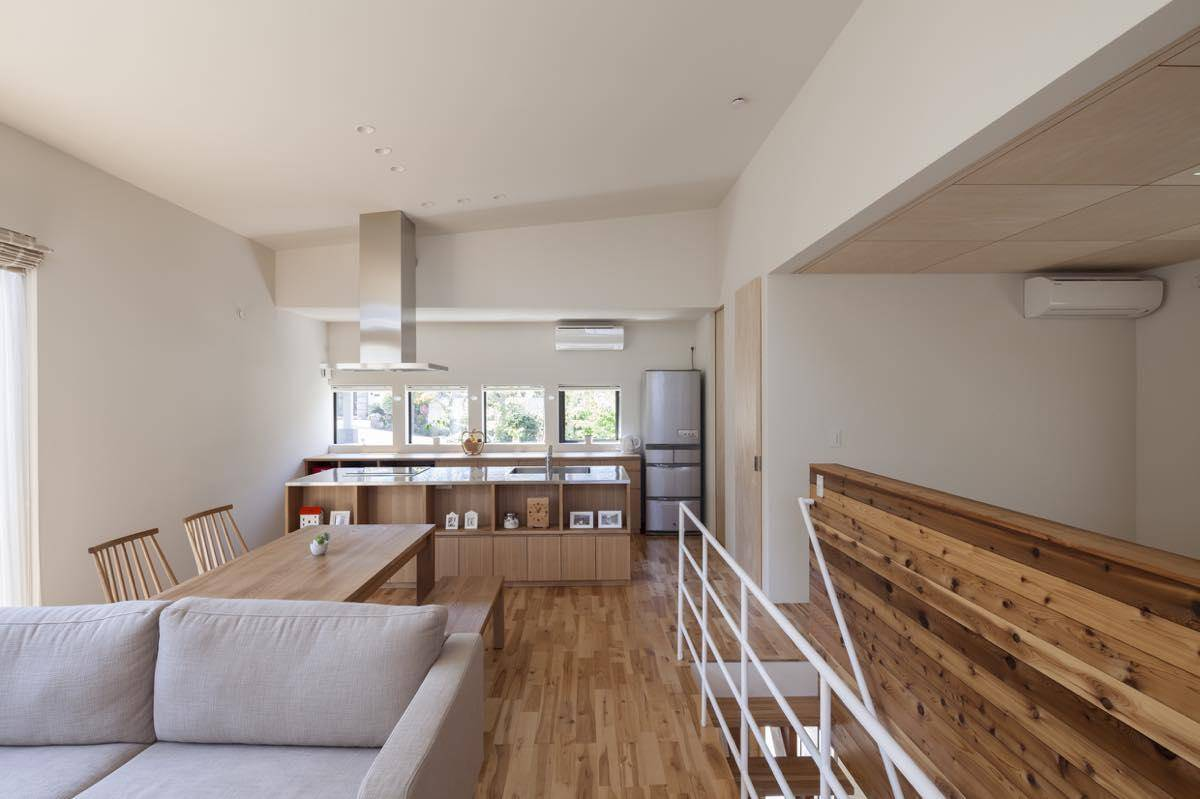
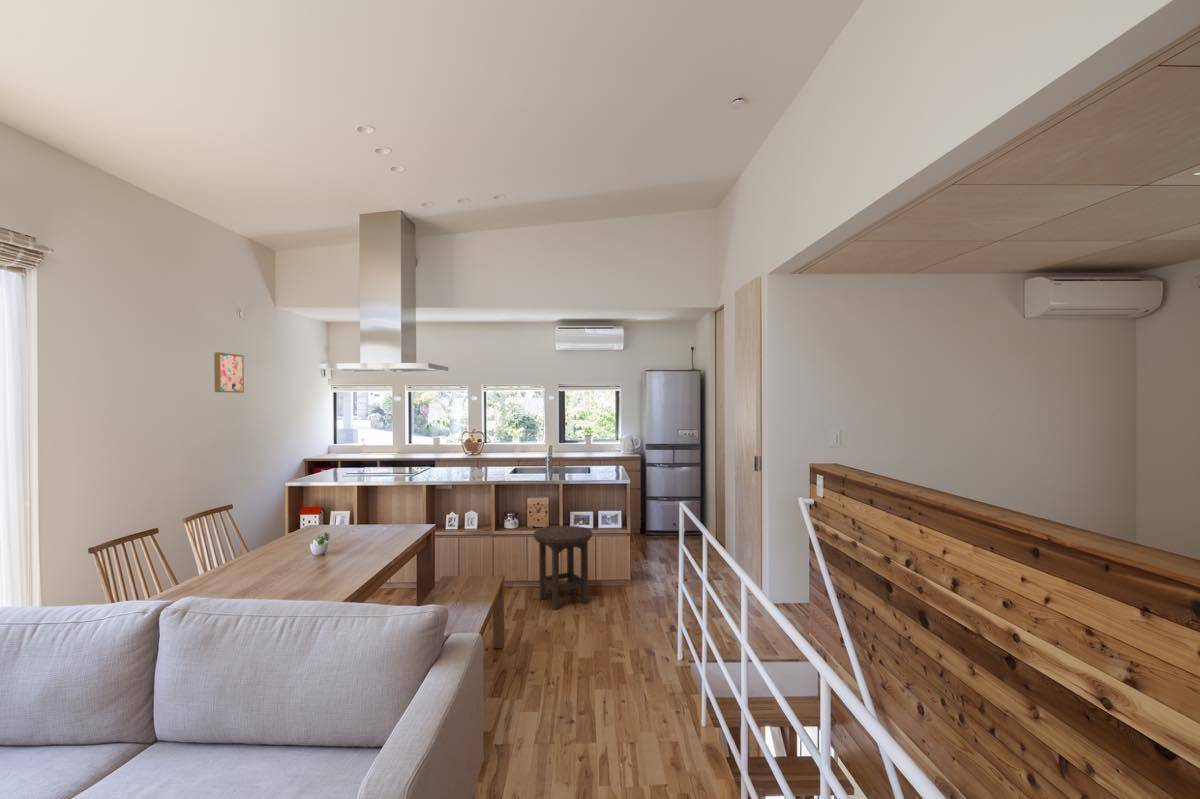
+ wall art (229, 373)
+ stool (567, 566)
